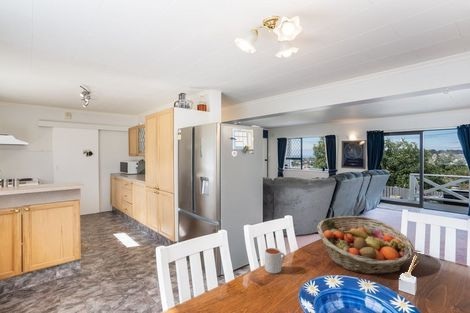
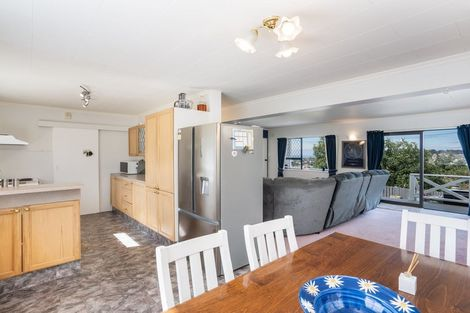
- fruit basket (362, 242)
- mug (275, 260)
